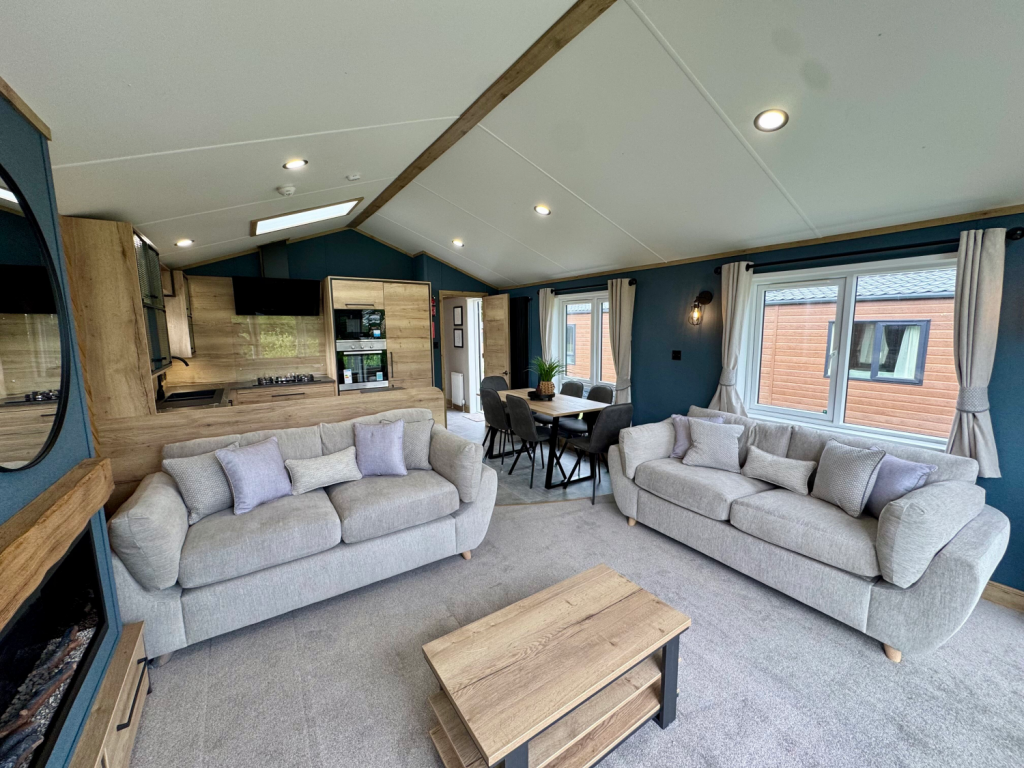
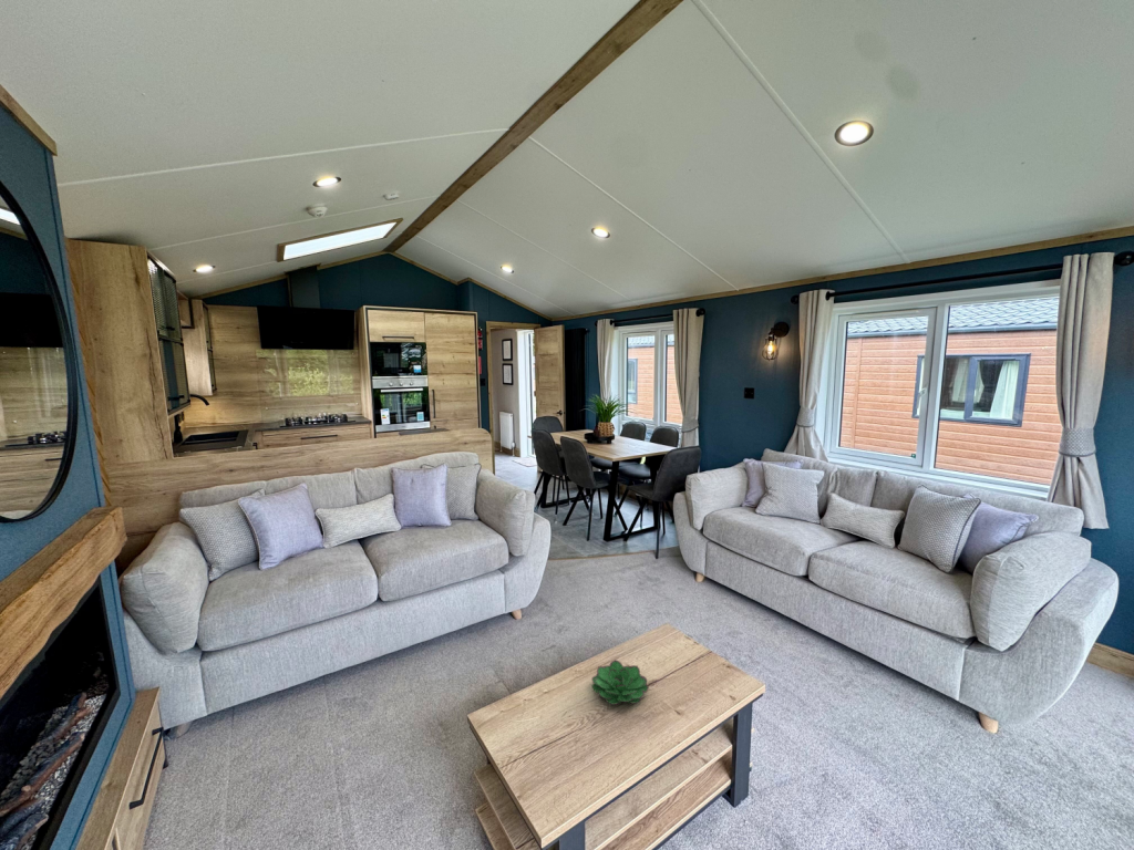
+ succulent plant (619, 682)
